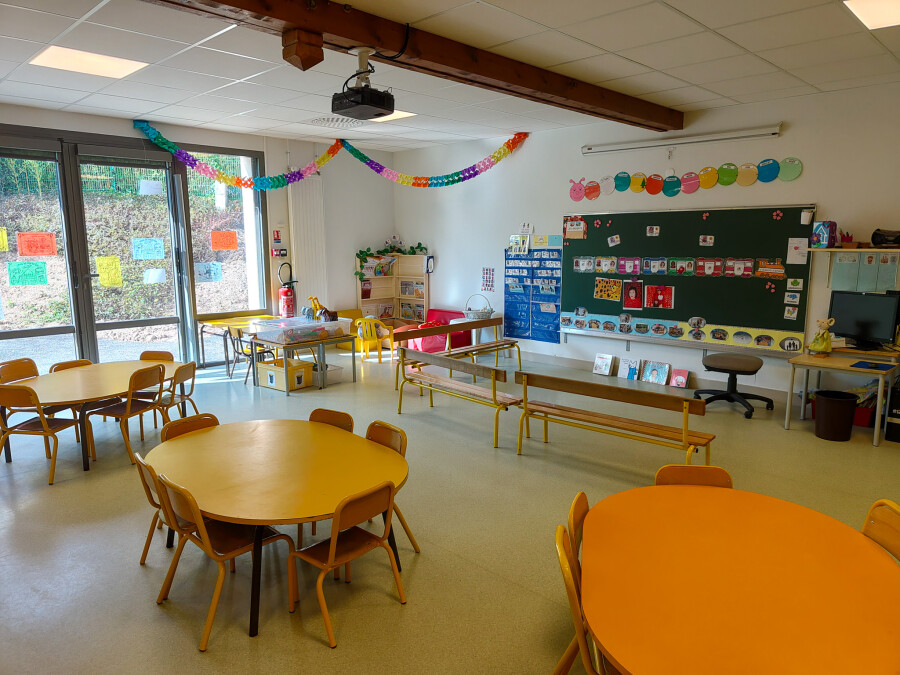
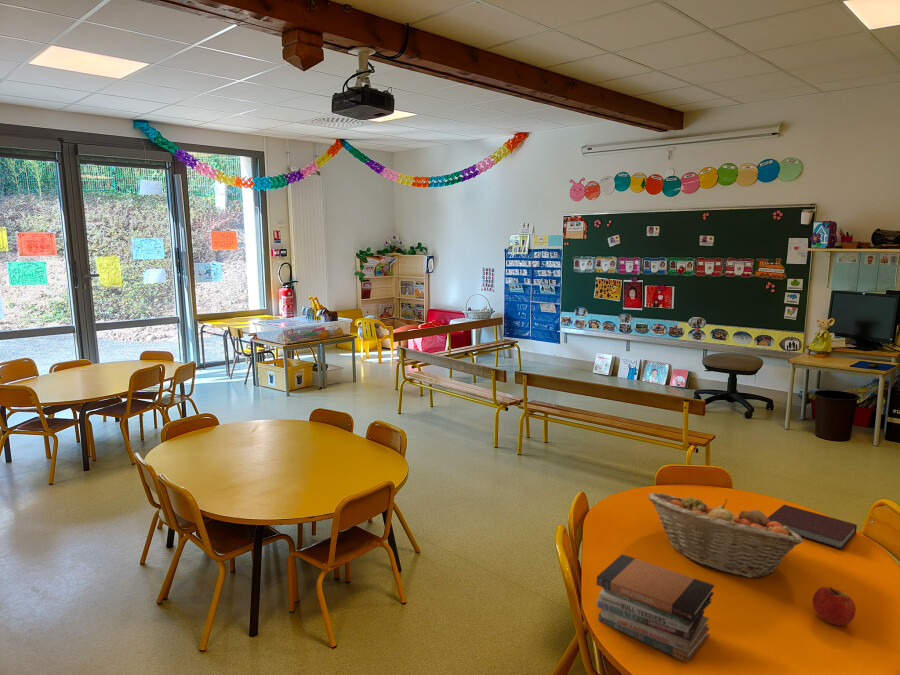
+ apple (833, 604)
+ fruit basket (719, 526)
+ notebook (810, 525)
+ book stack (652, 604)
